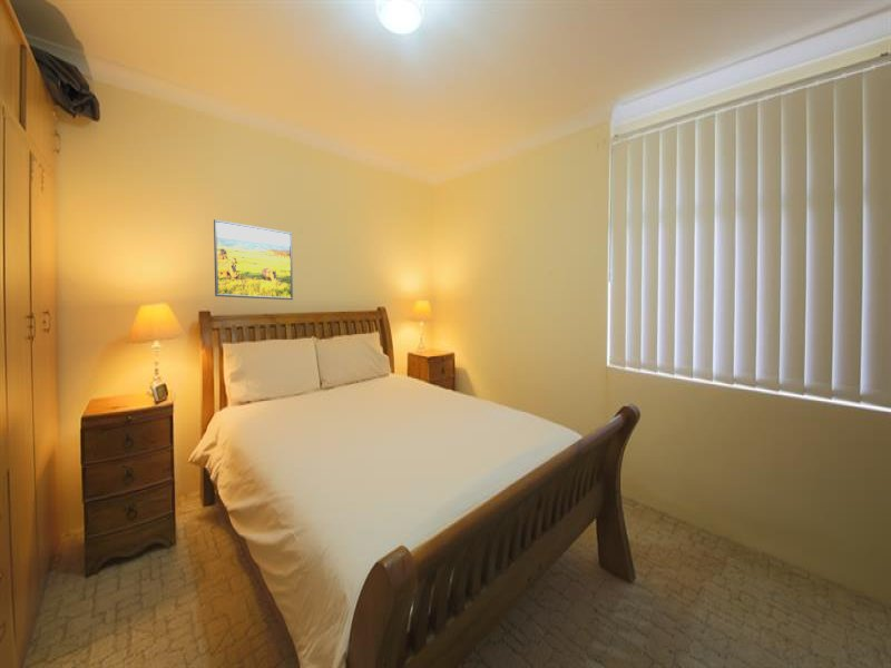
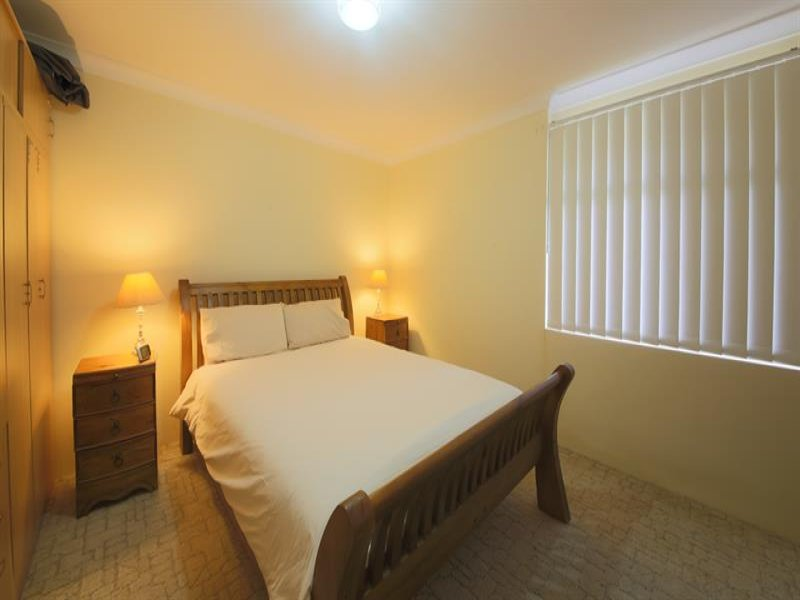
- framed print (255, 262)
